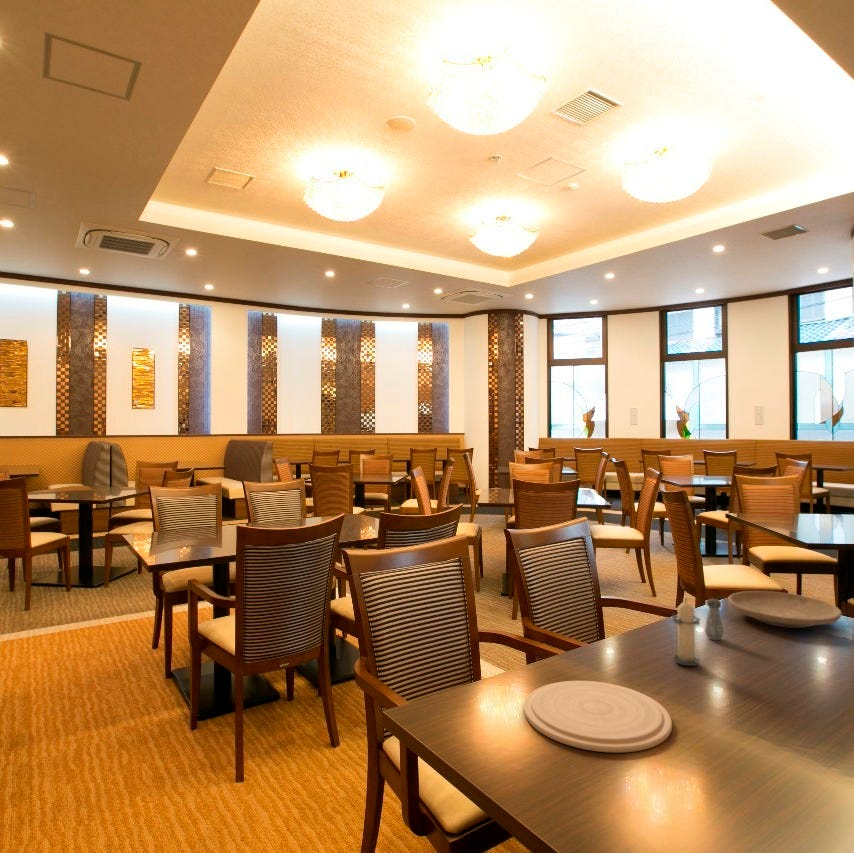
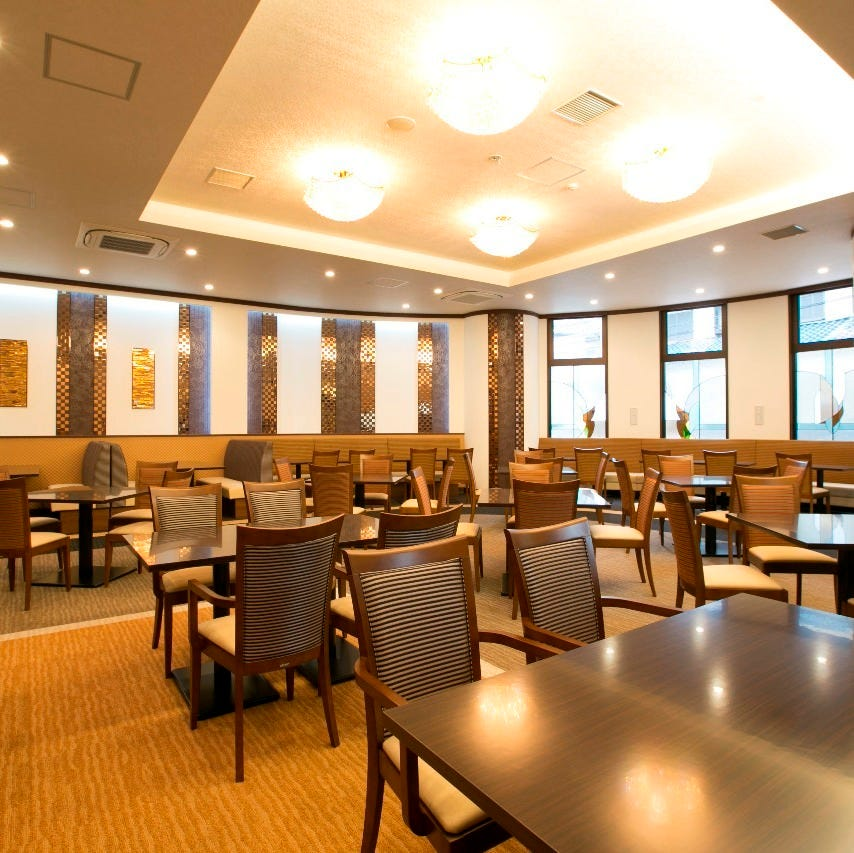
- plate (782, 611)
- candle (686, 630)
- plate (595, 711)
- salt shaker (714, 618)
